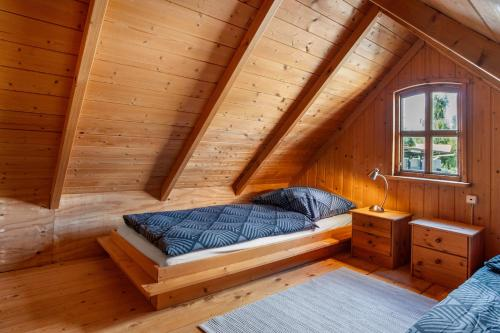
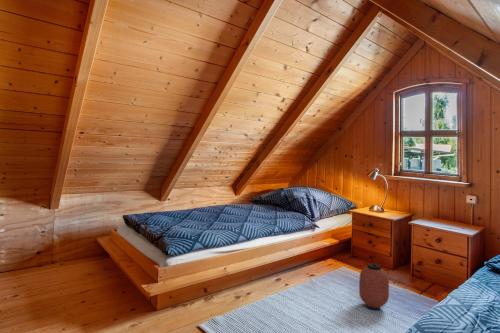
+ lantern (373, 286)
